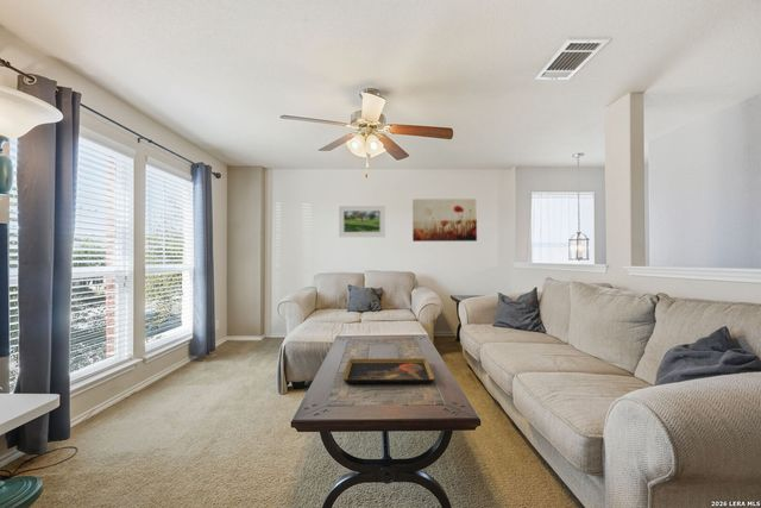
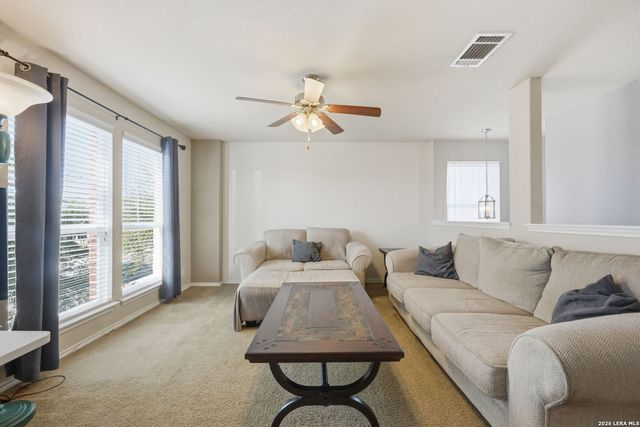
- wall art (444, 220)
- decorative tray (388, 370)
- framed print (361, 221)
